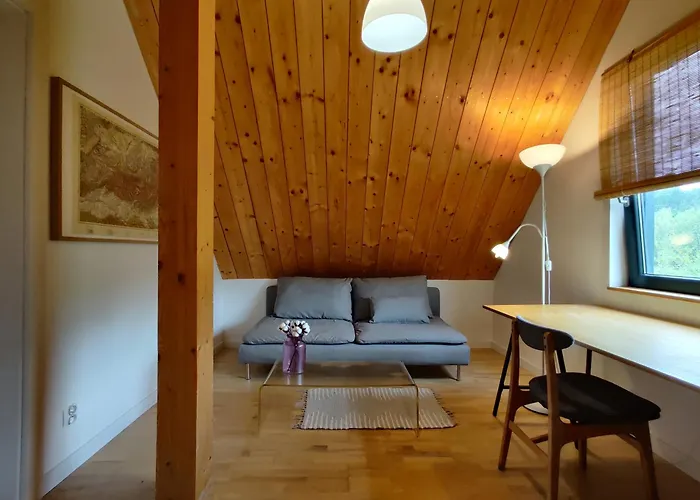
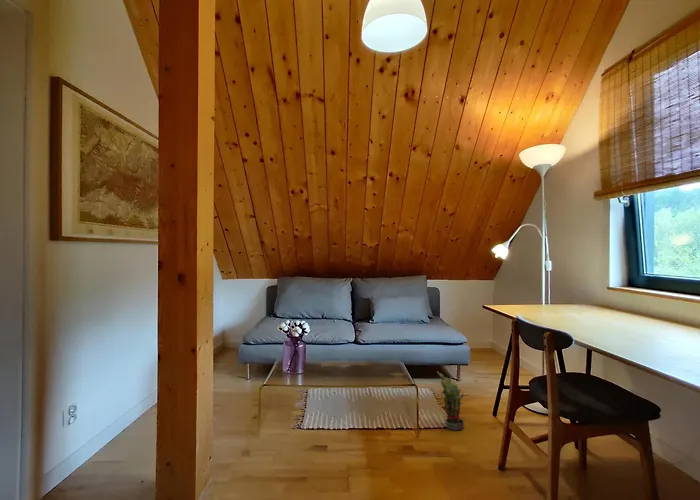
+ potted plant (451, 399)
